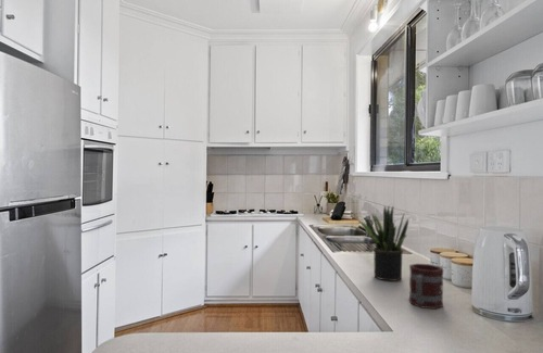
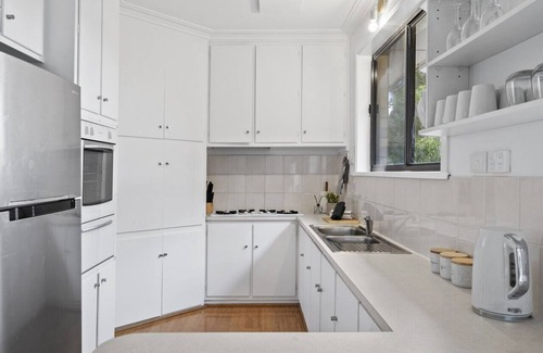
- potted plant (383, 241)
- mug (424, 287)
